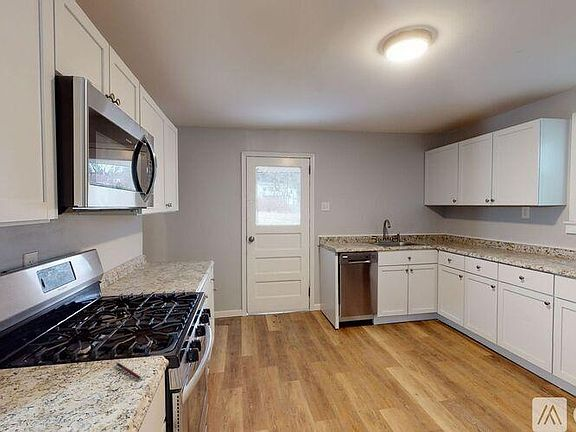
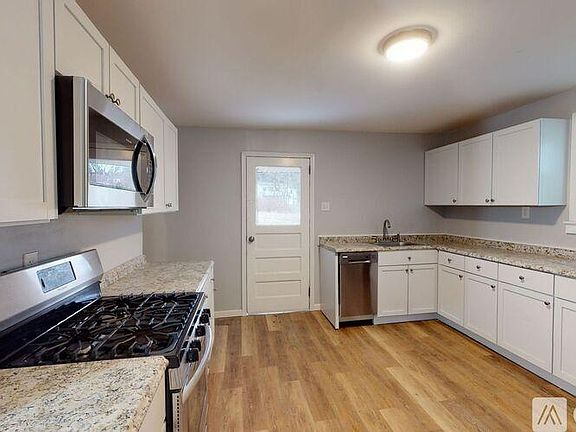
- pen (127, 370)
